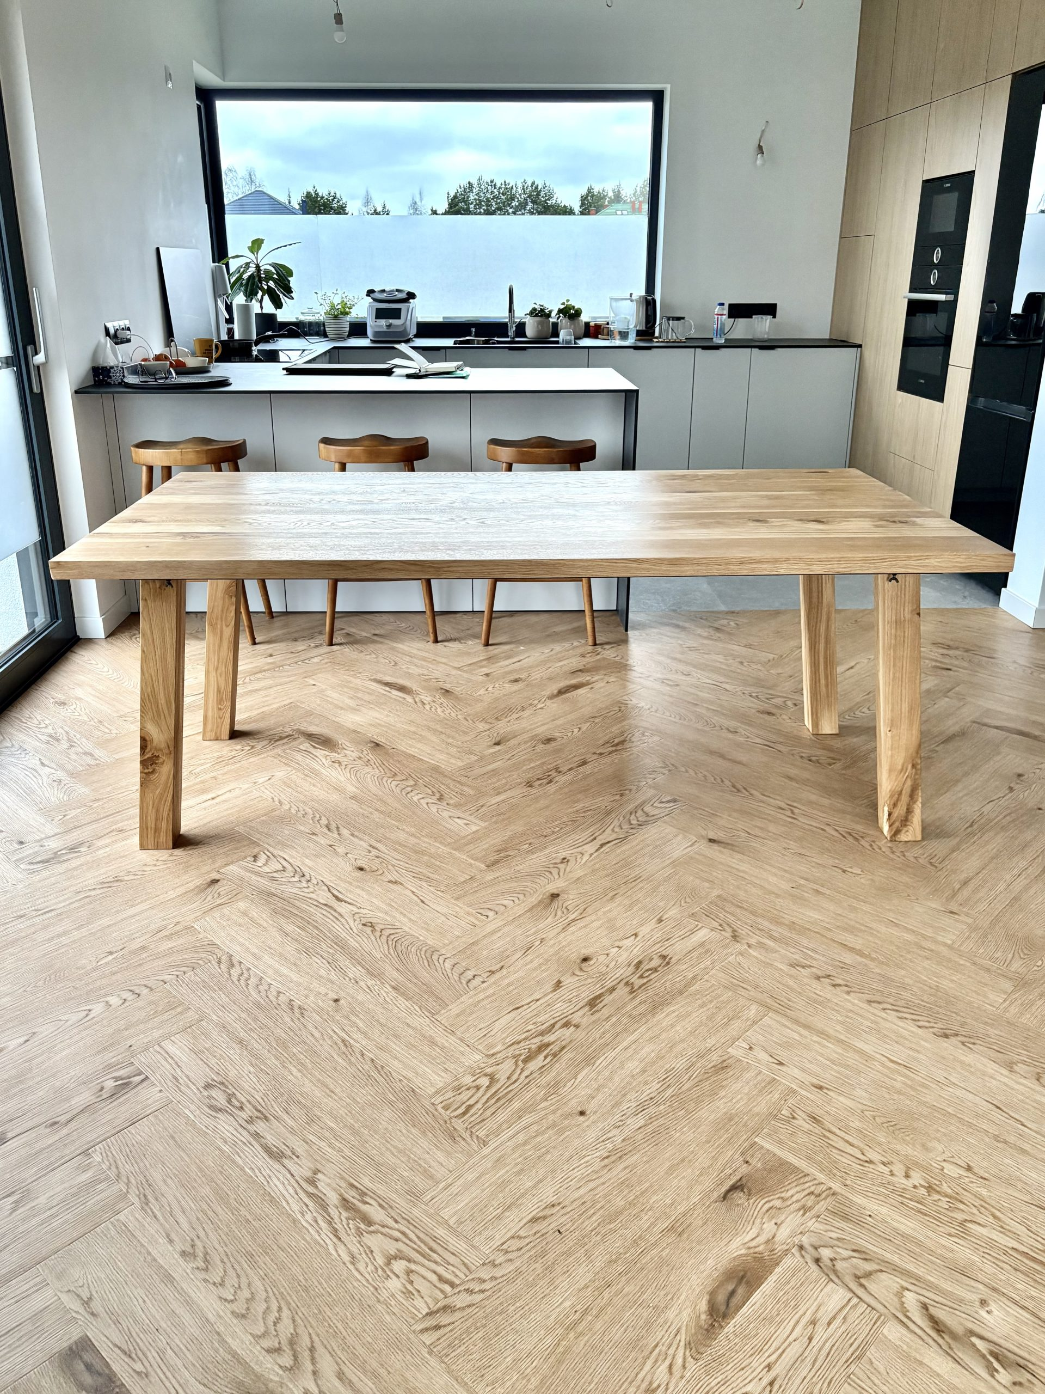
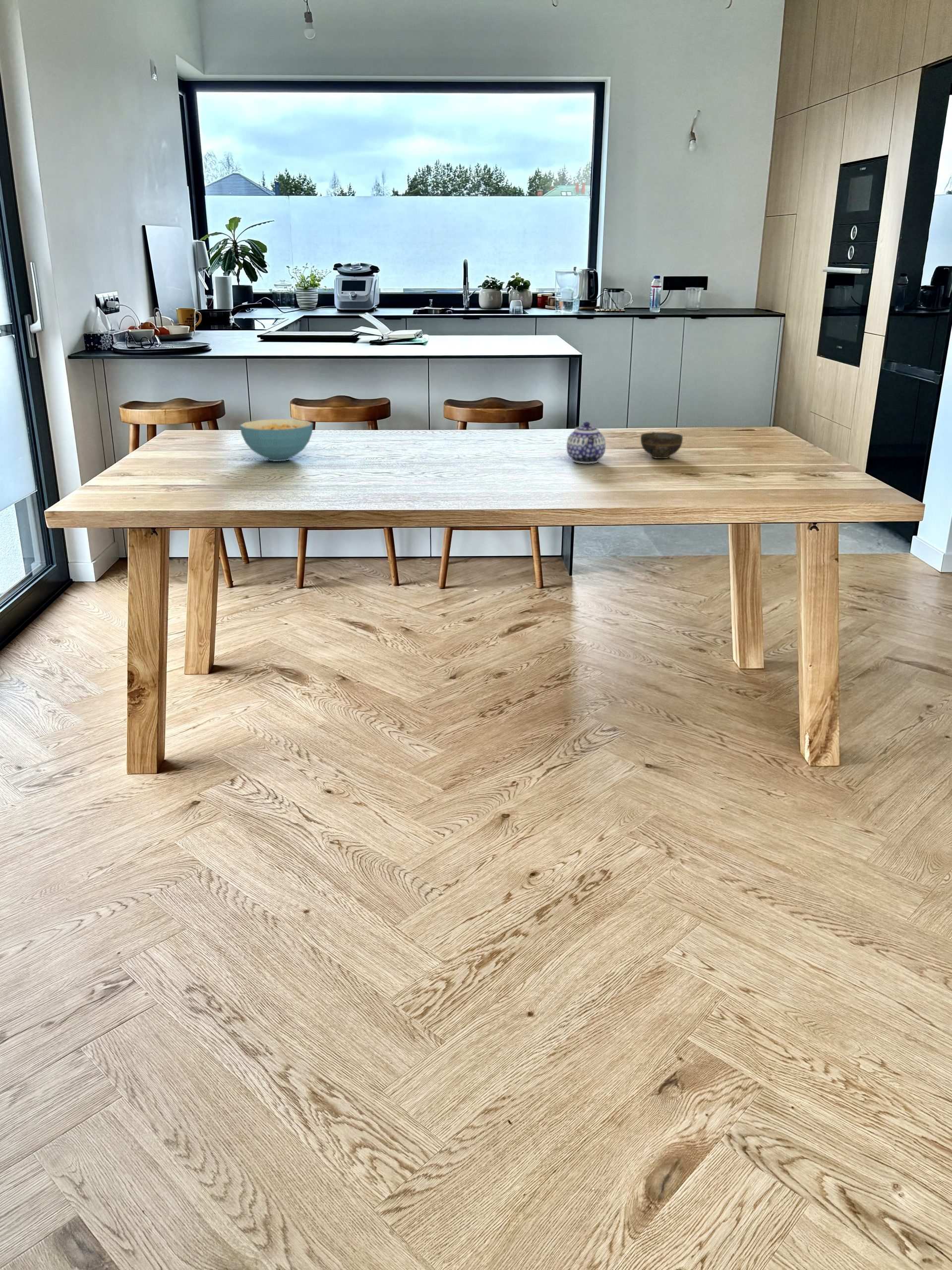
+ cereal bowl (278, 442)
+ teapot (586, 442)
+ cup (659, 445)
